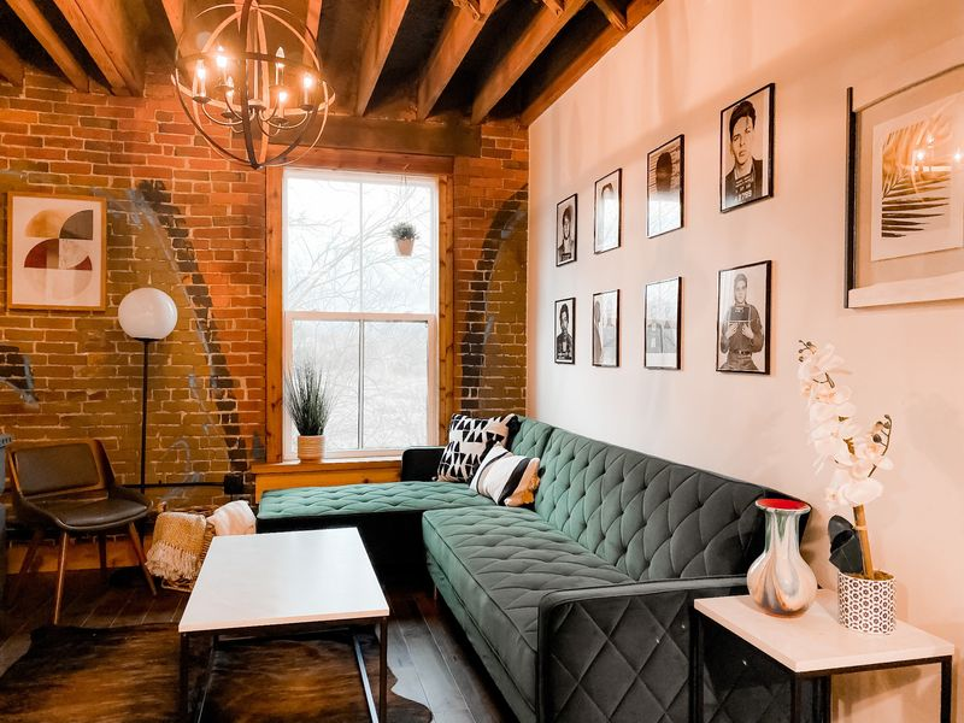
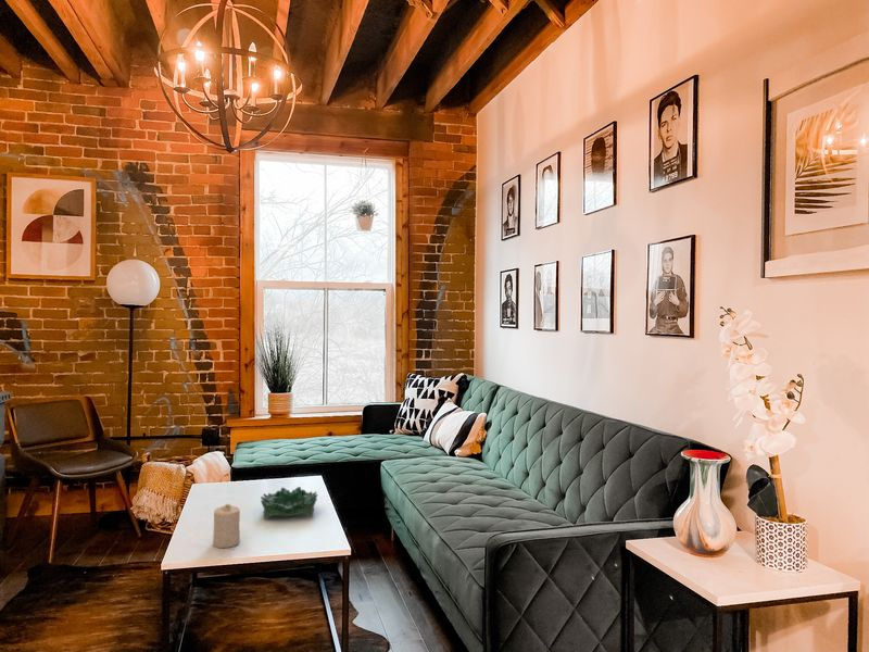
+ candle (226, 523)
+ decorative bowl (289, 503)
